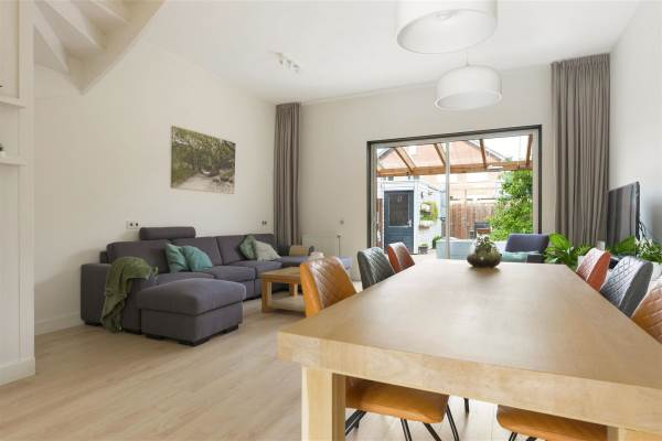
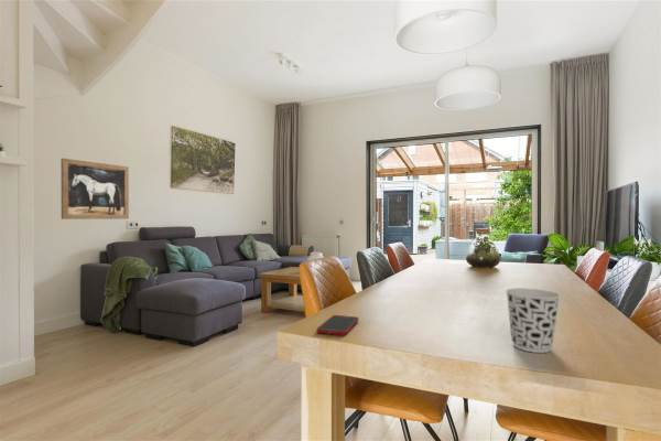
+ wall art (97, 191)
+ cup (531, 320)
+ cell phone (338, 324)
